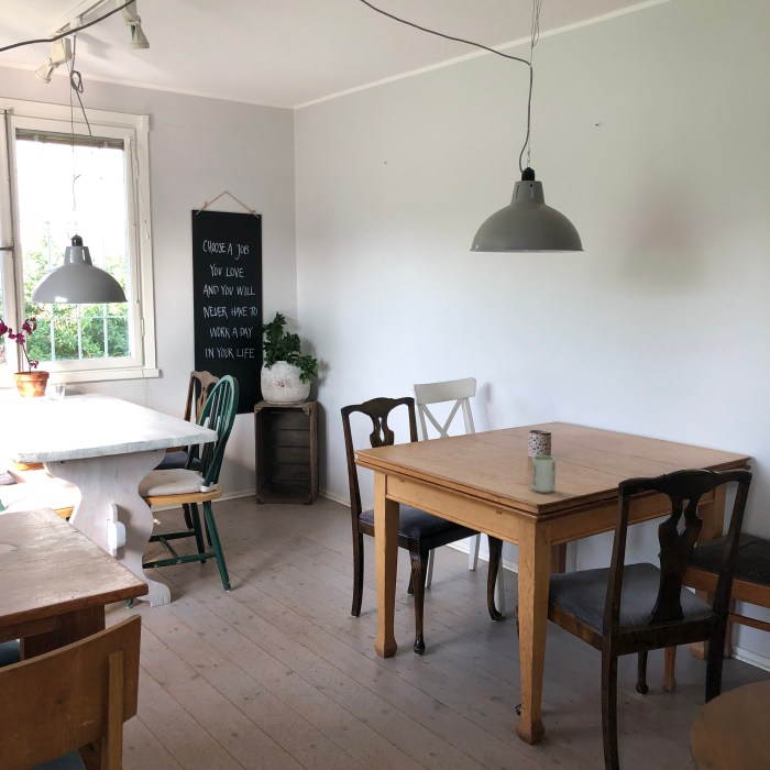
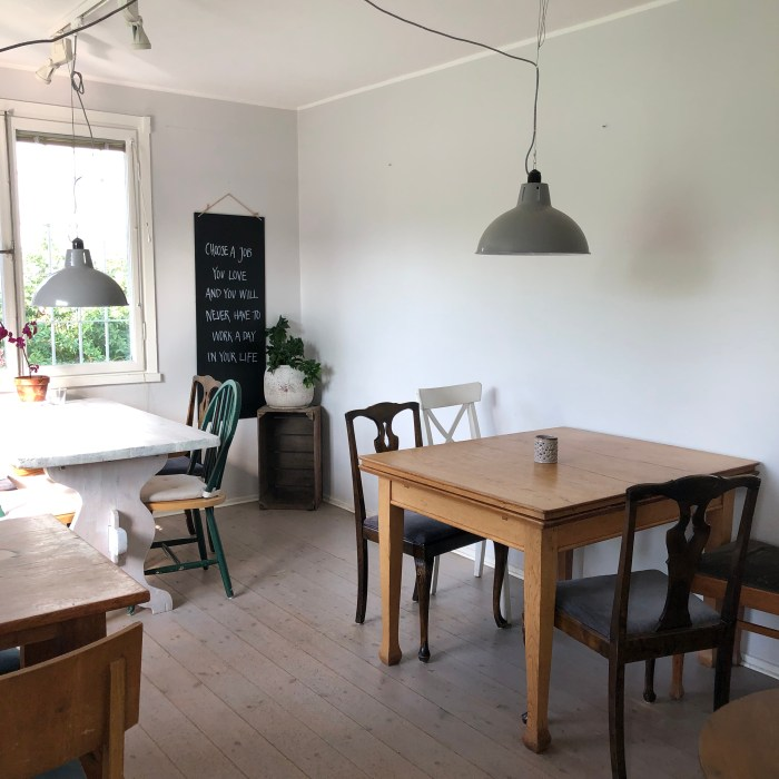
- cup (543, 474)
